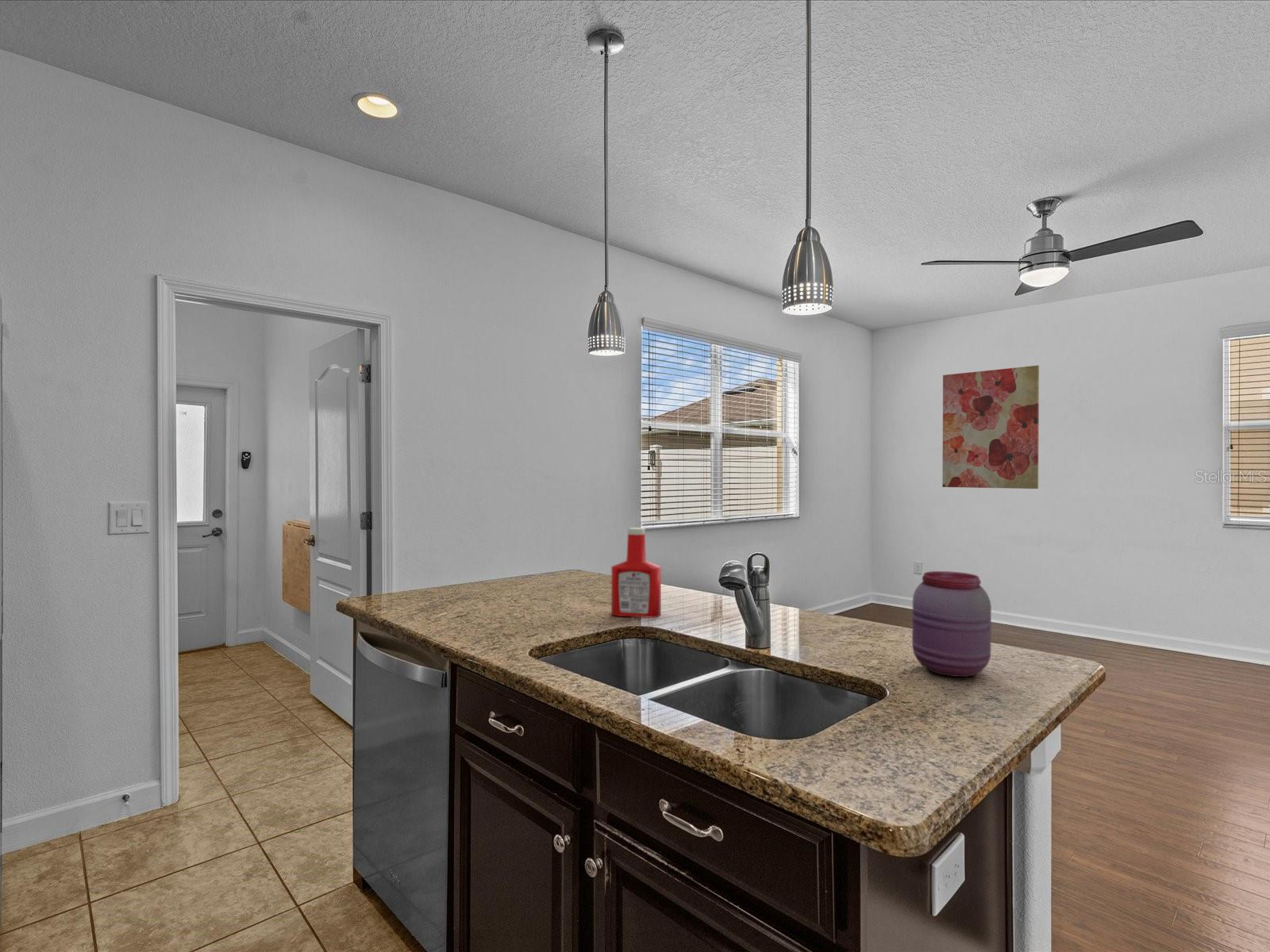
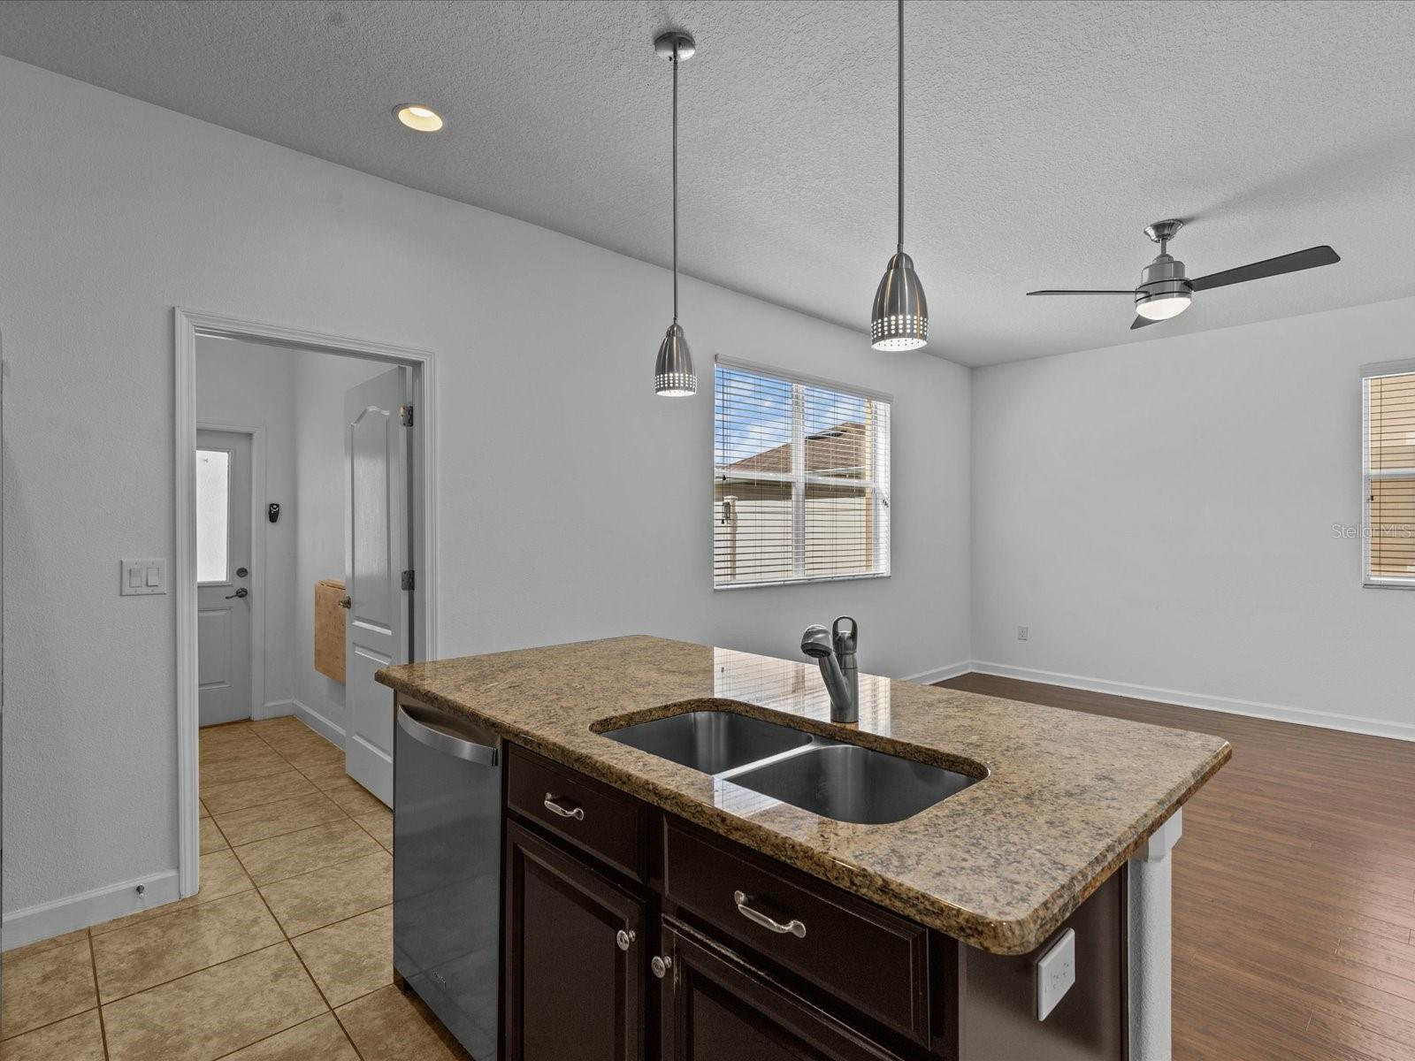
- jar (950, 622)
- soap bottle (636, 571)
- wall art (988, 429)
